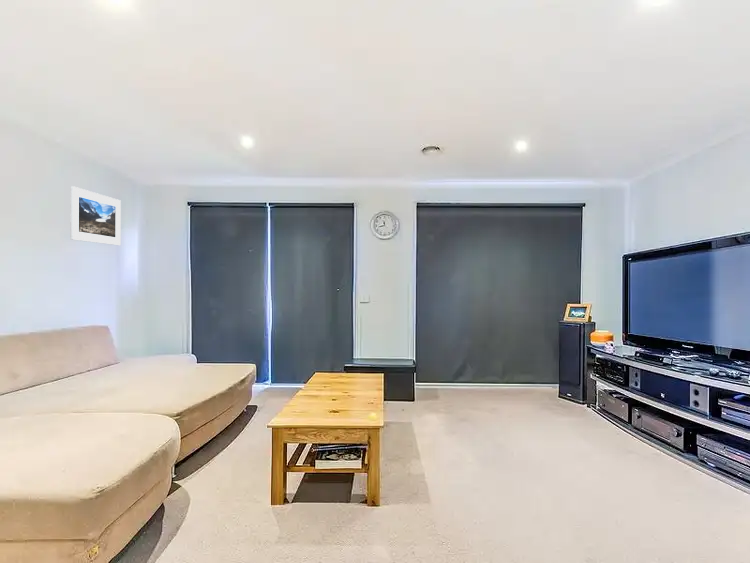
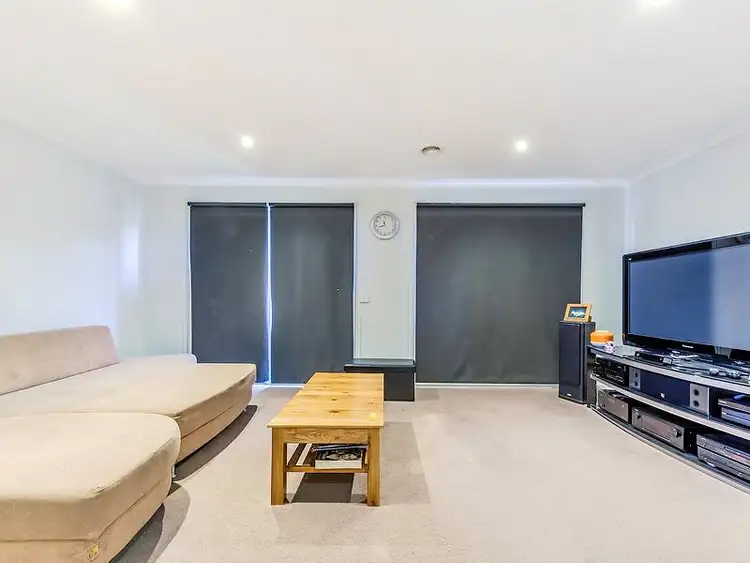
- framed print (97, 218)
